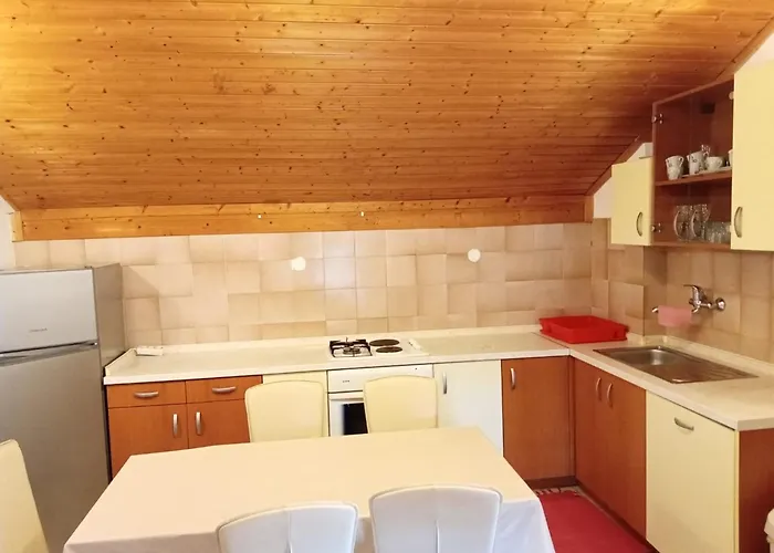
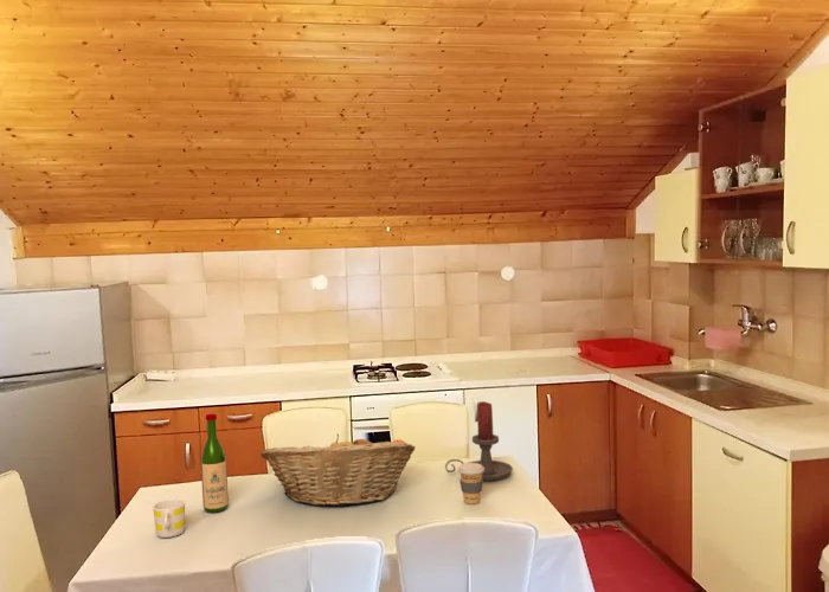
+ coffee cup (471, 483)
+ mug (168, 520)
+ candle holder (477, 438)
+ wine bottle (213, 461)
+ fruit basket (339, 462)
